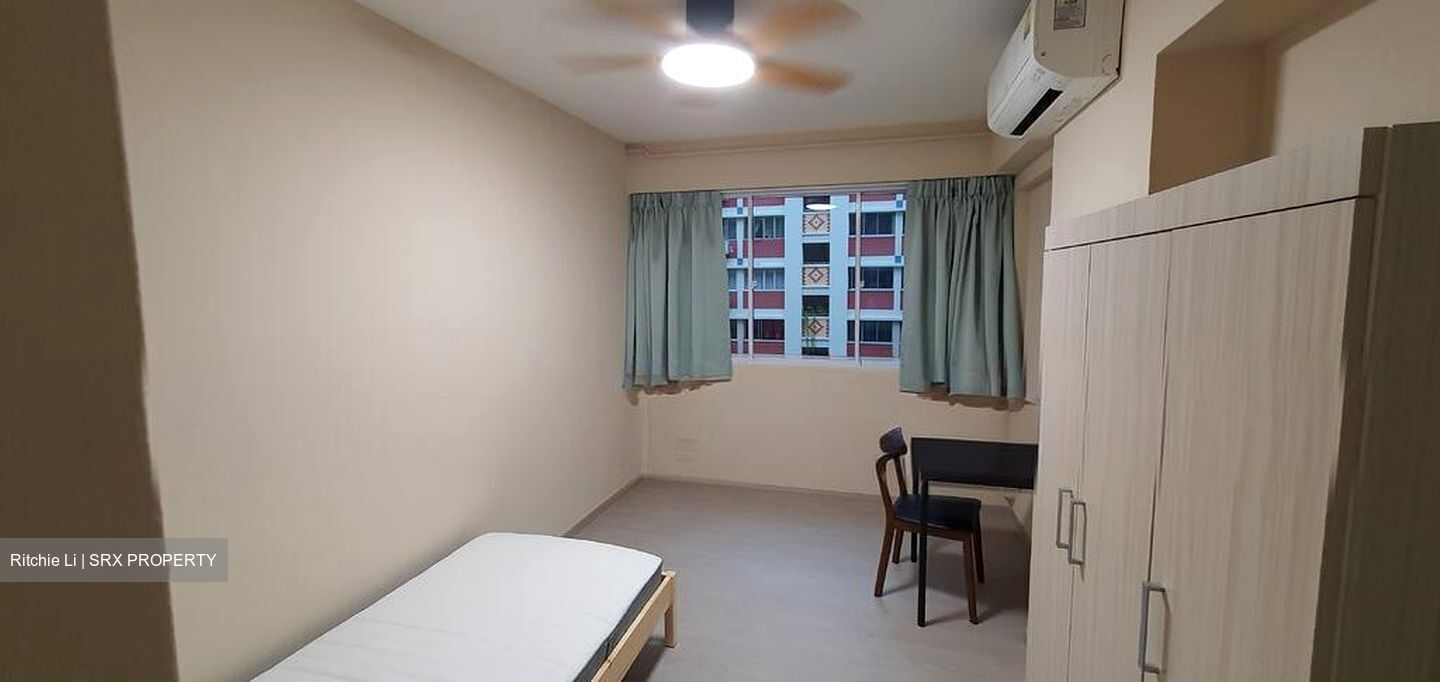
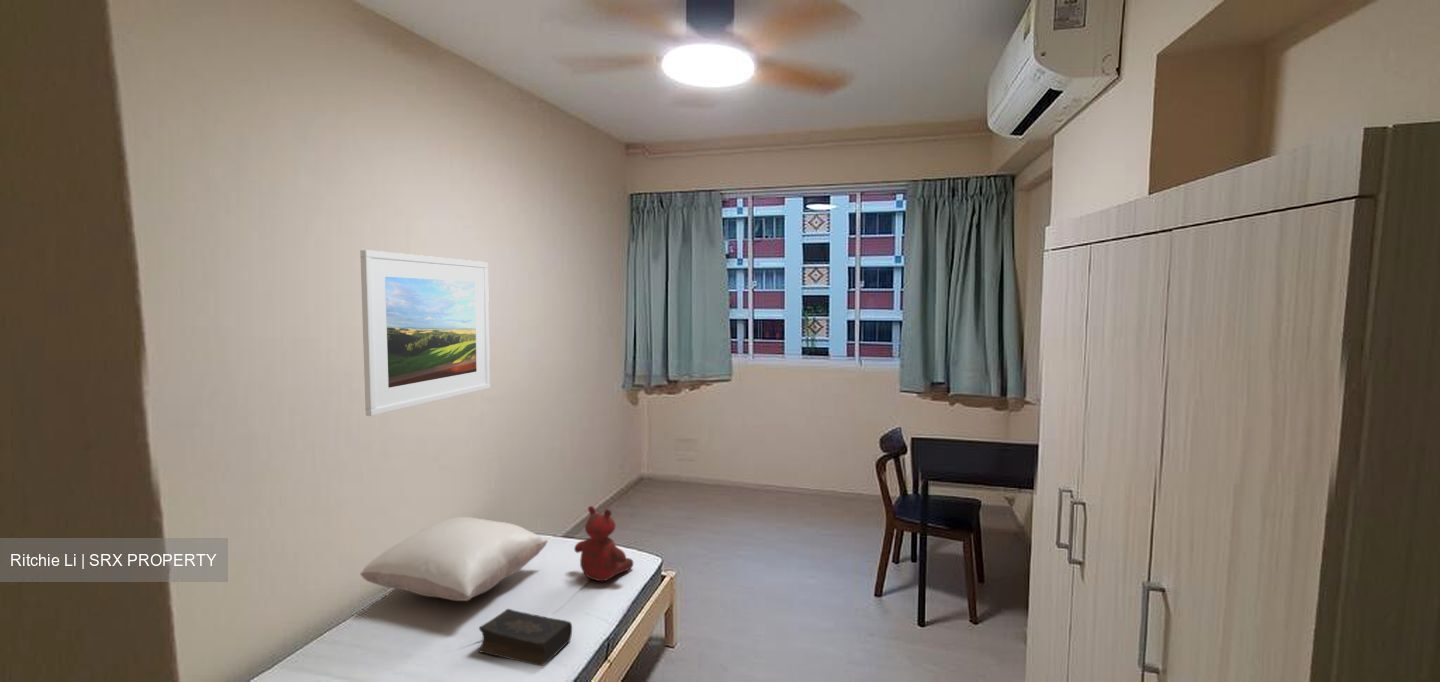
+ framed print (434, 329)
+ pillow (459, 555)
+ teddy bear (606, 539)
+ book (525, 634)
